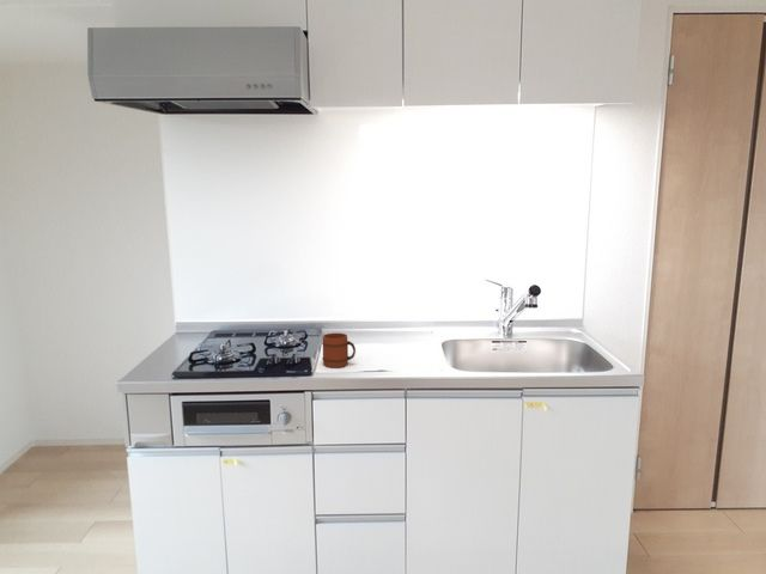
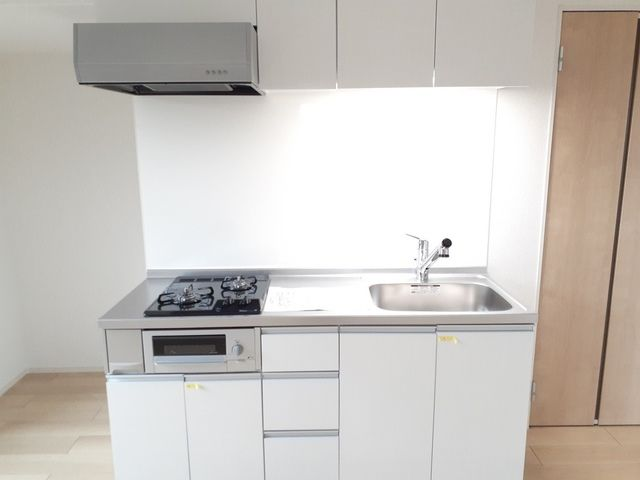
- mug (339, 349)
